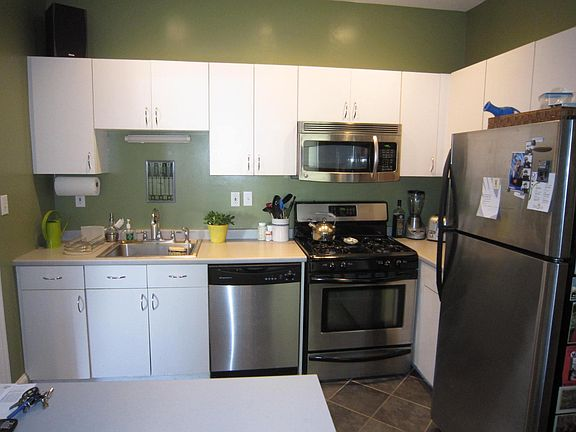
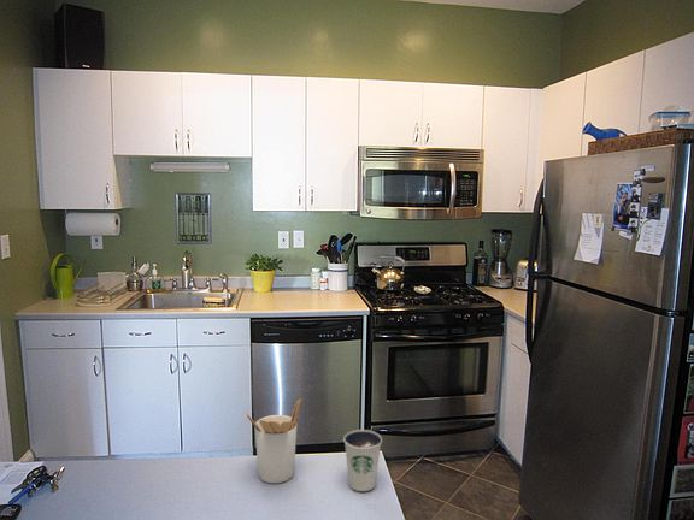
+ dixie cup (361, 461)
+ utensil holder (276, 442)
